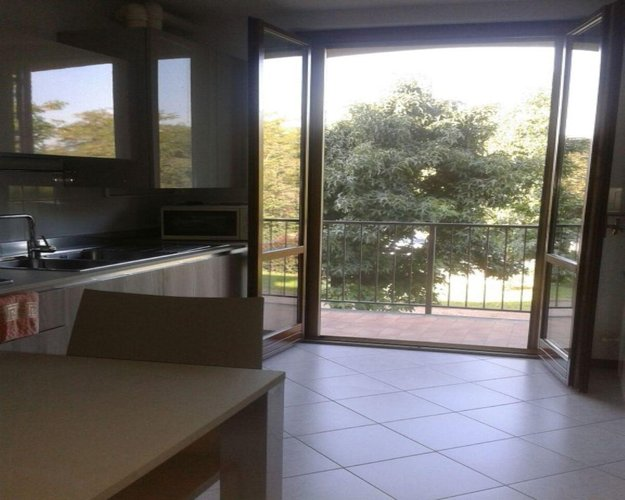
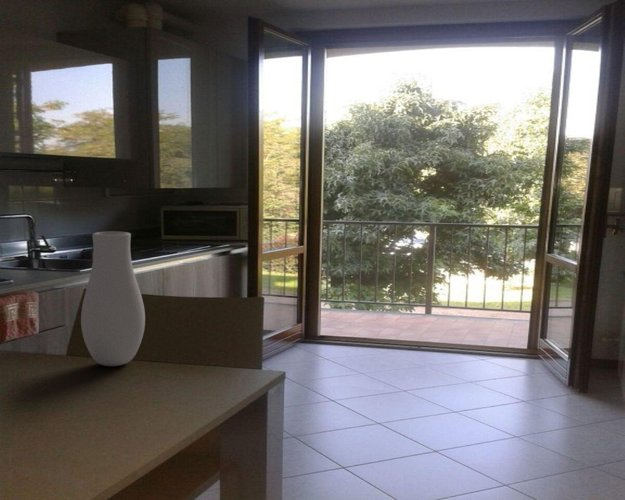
+ vase (113, 298)
